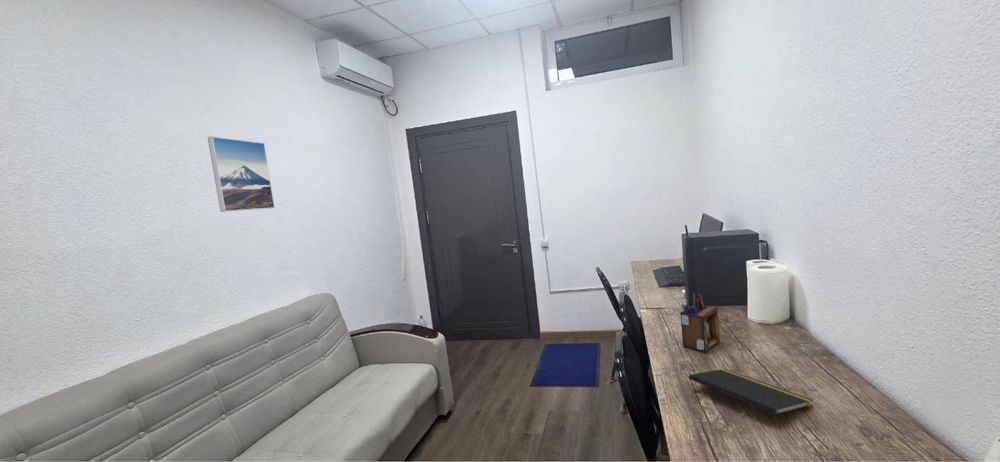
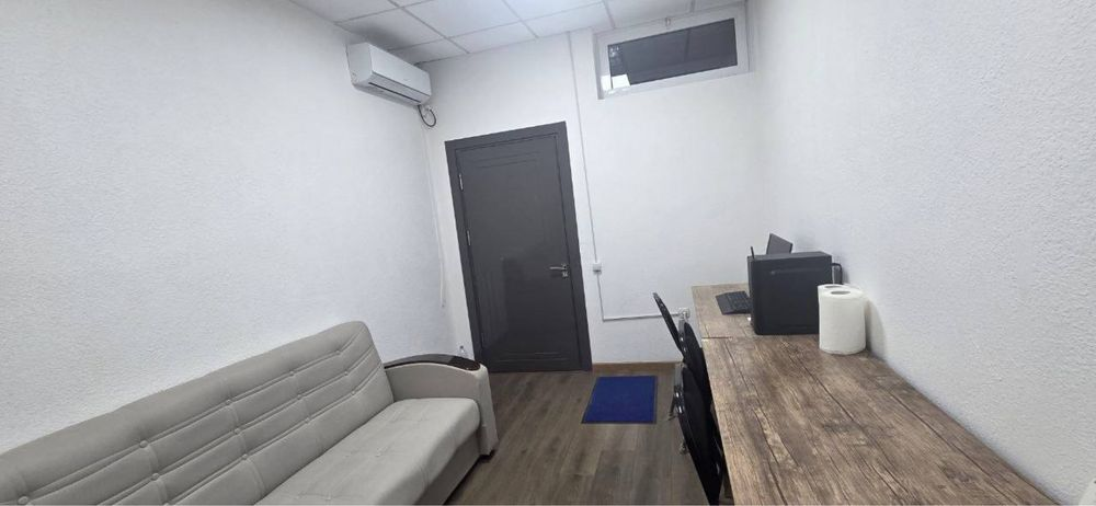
- notepad (746, 388)
- desk organizer (699, 320)
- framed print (243, 175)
